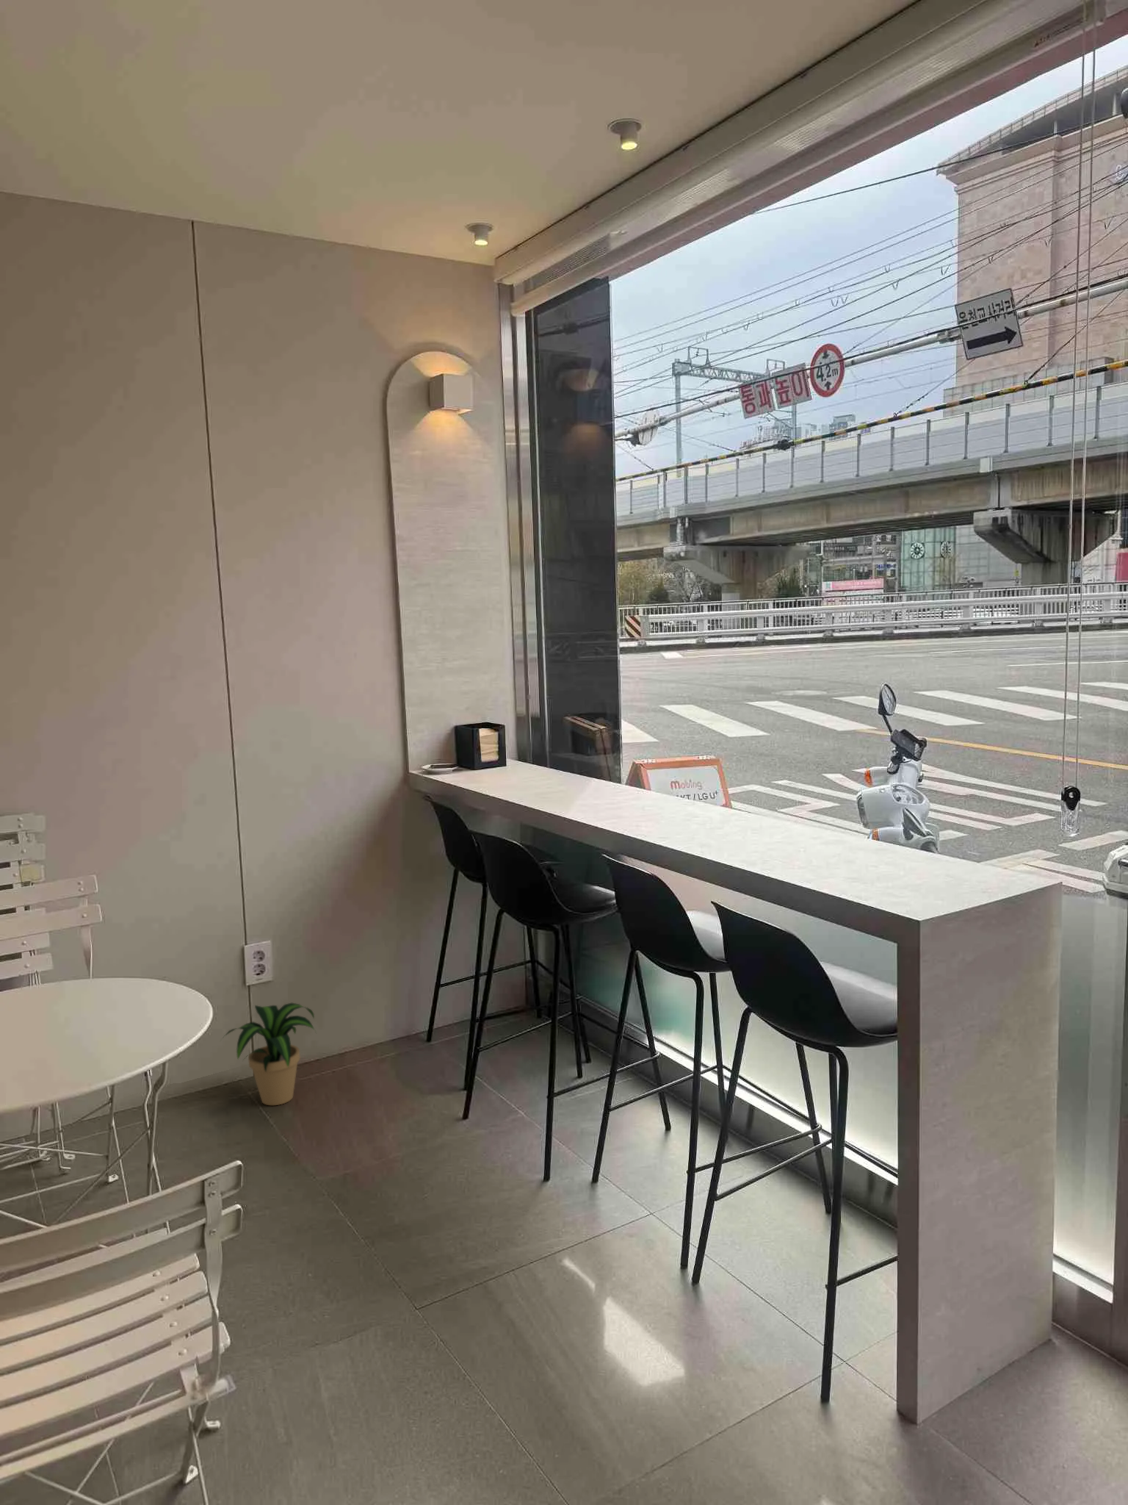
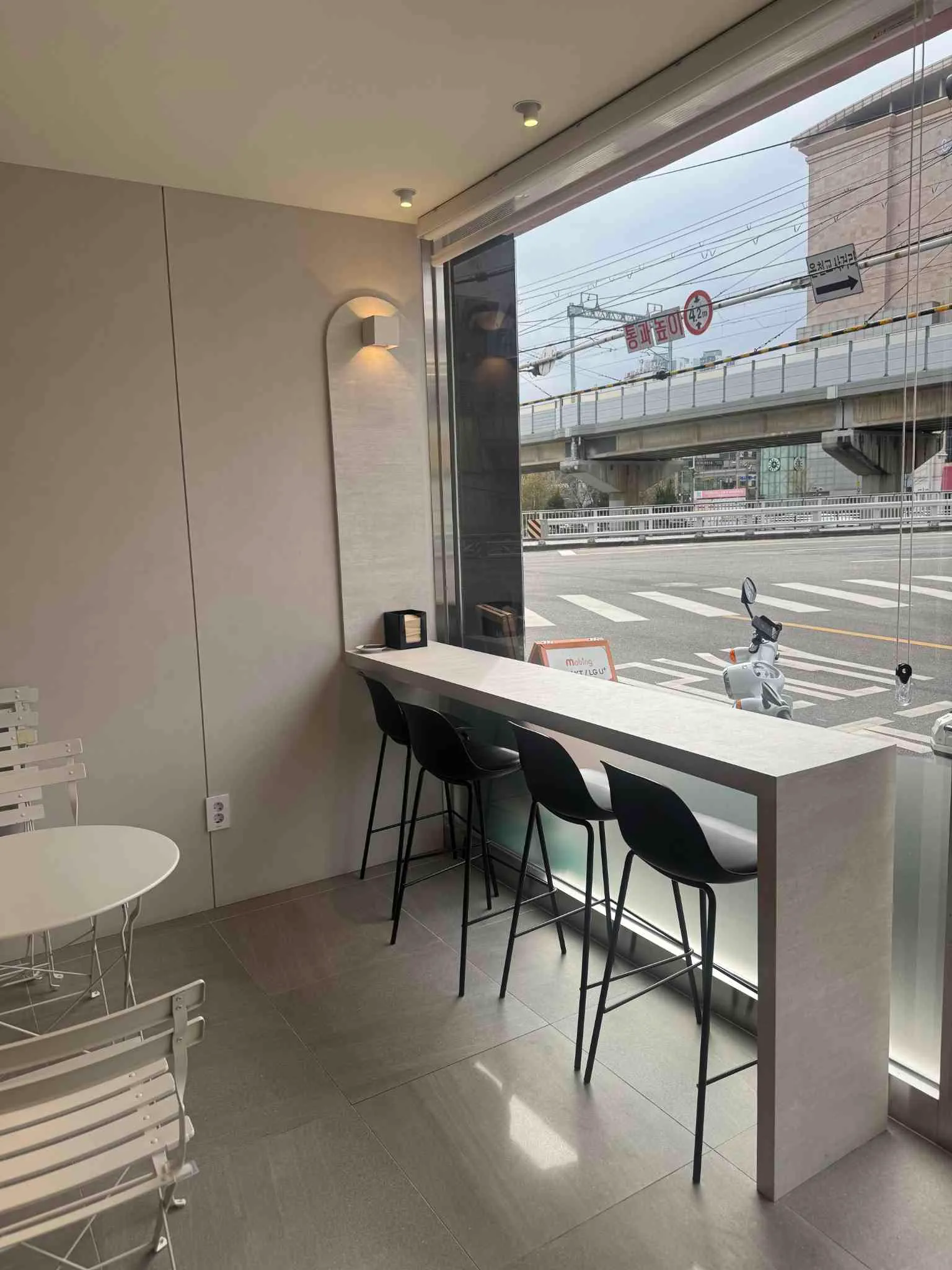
- potted plant (275, 1055)
